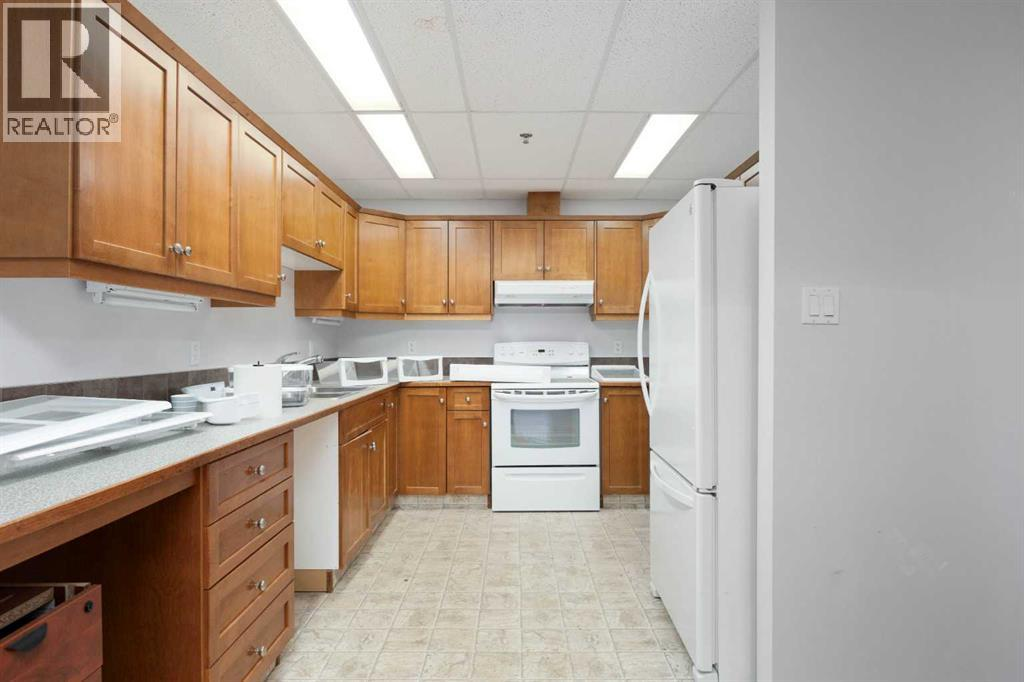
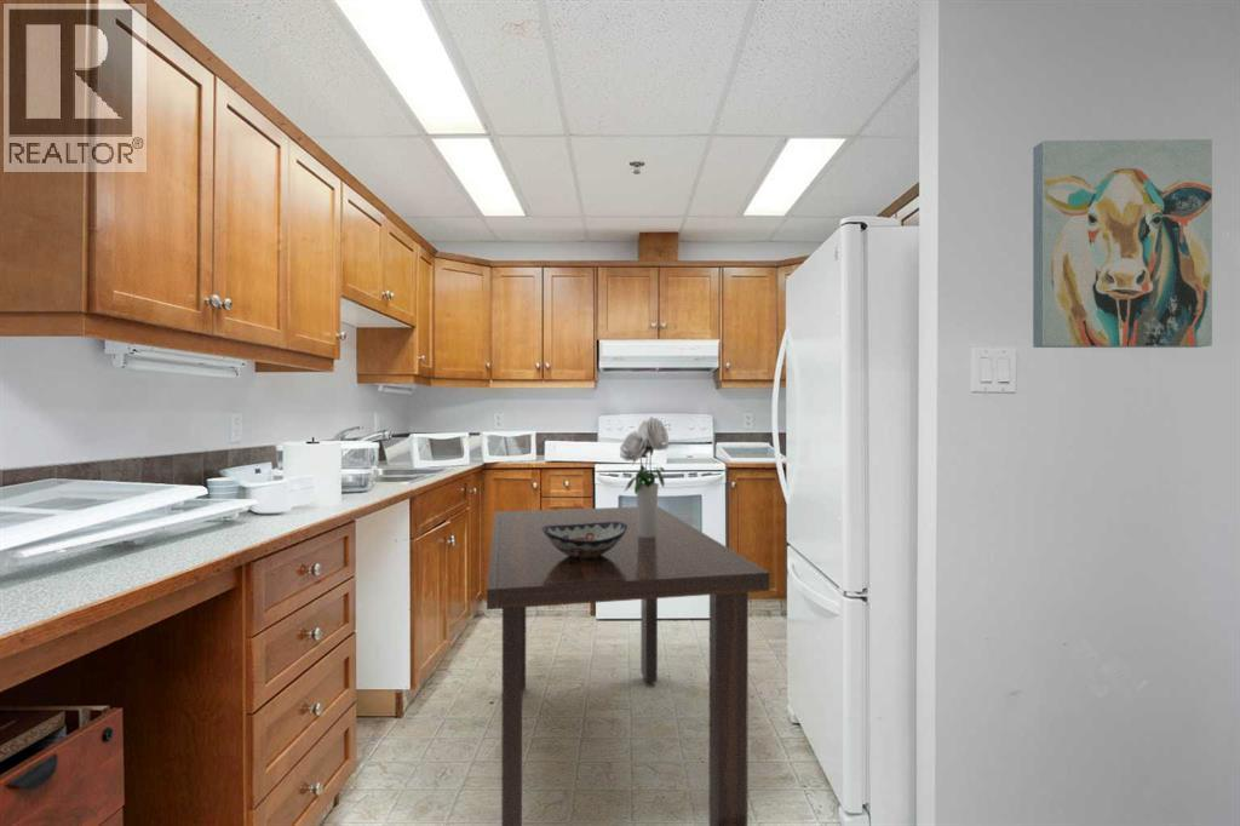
+ wall art (1120, 245)
+ dining table (593, 602)
+ bouquet (642, 475)
+ decorative bowl (585, 539)
